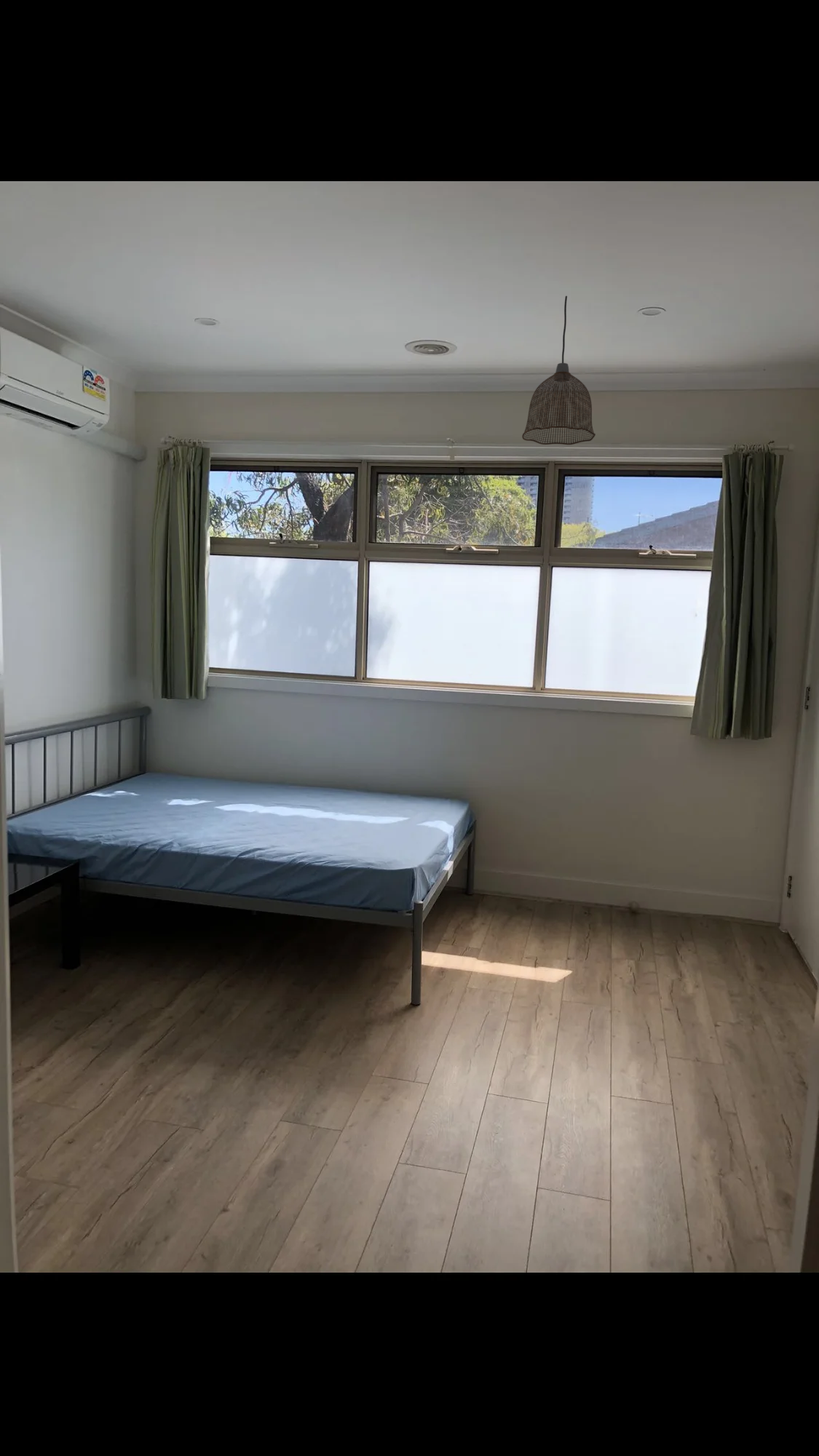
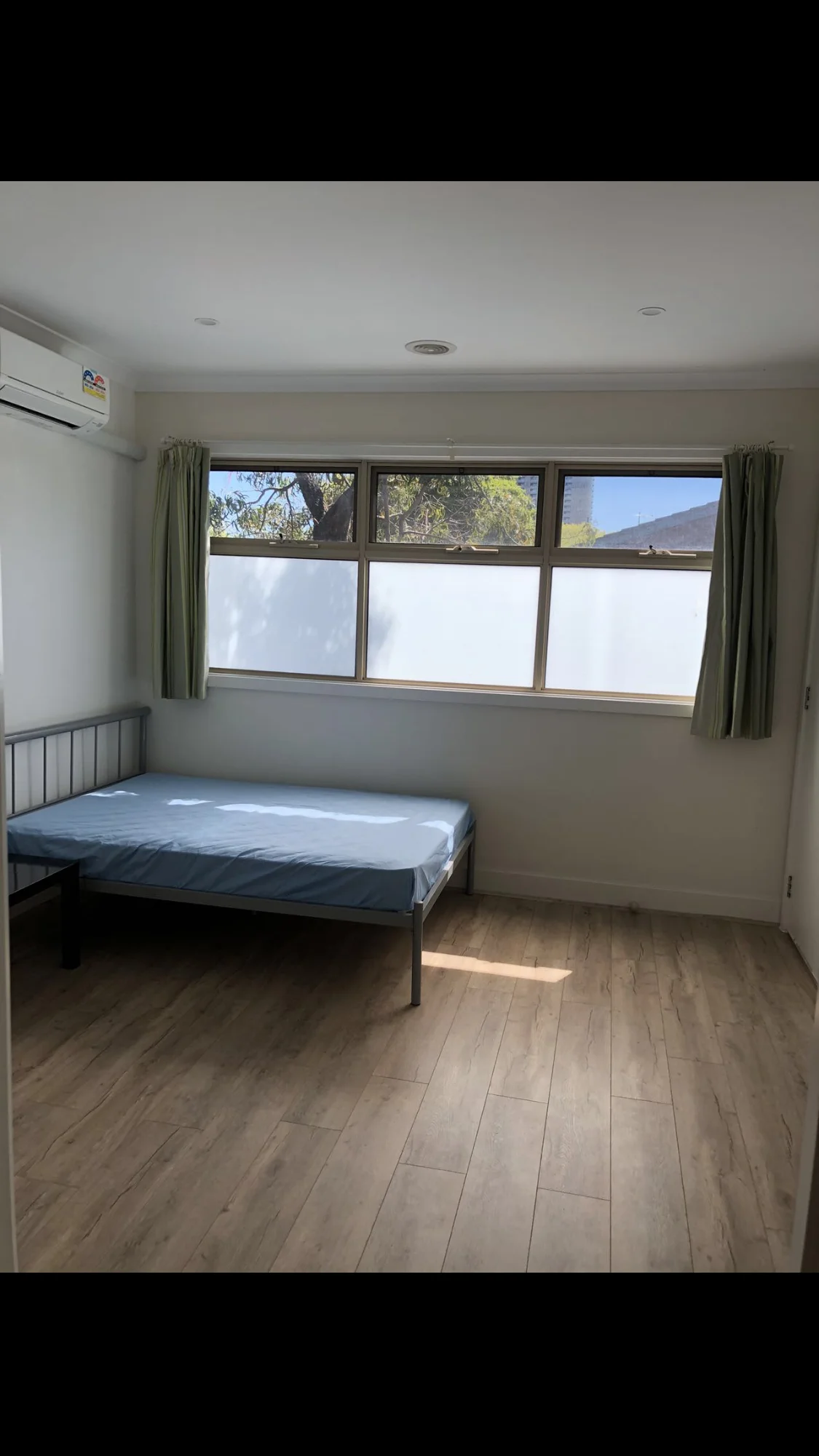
- pendant lamp (562, 367)
